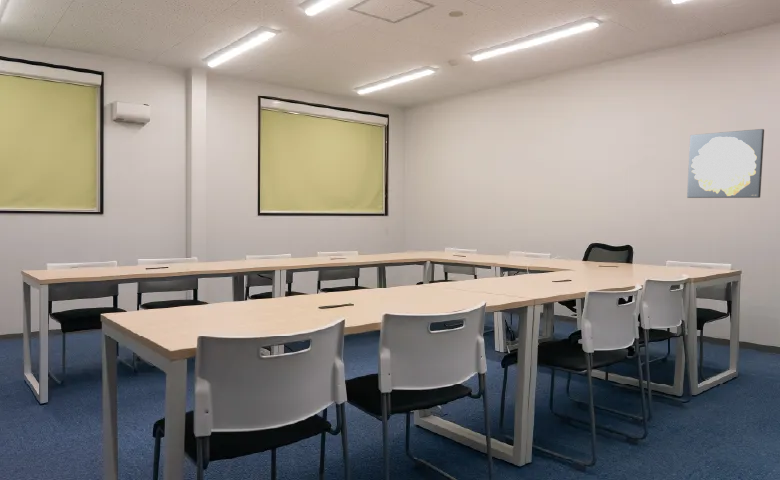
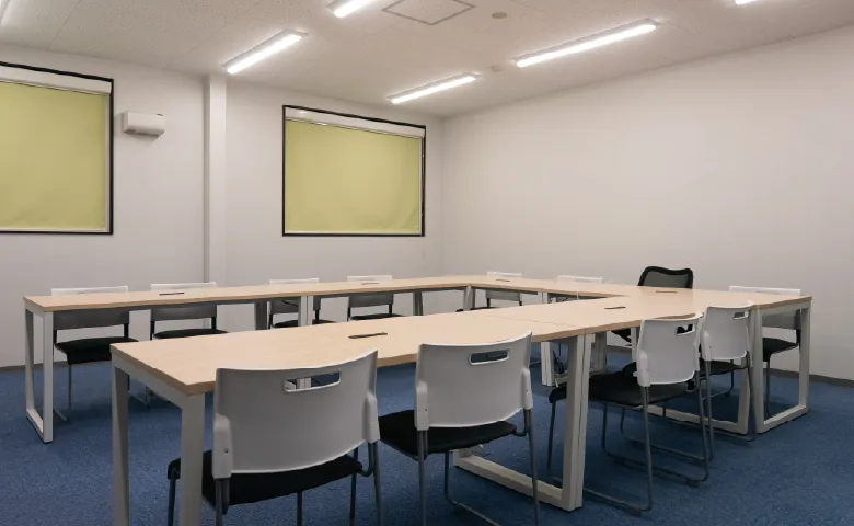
- wall art (723, 165)
